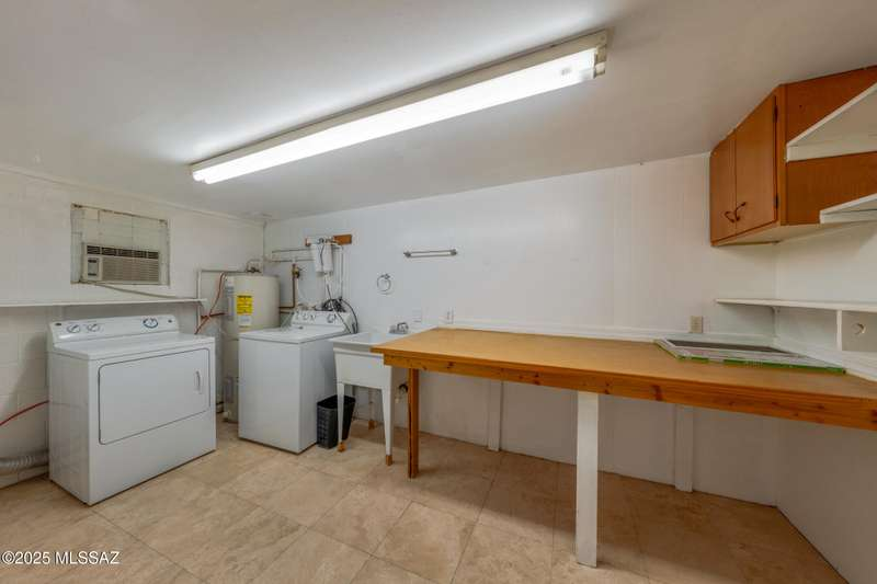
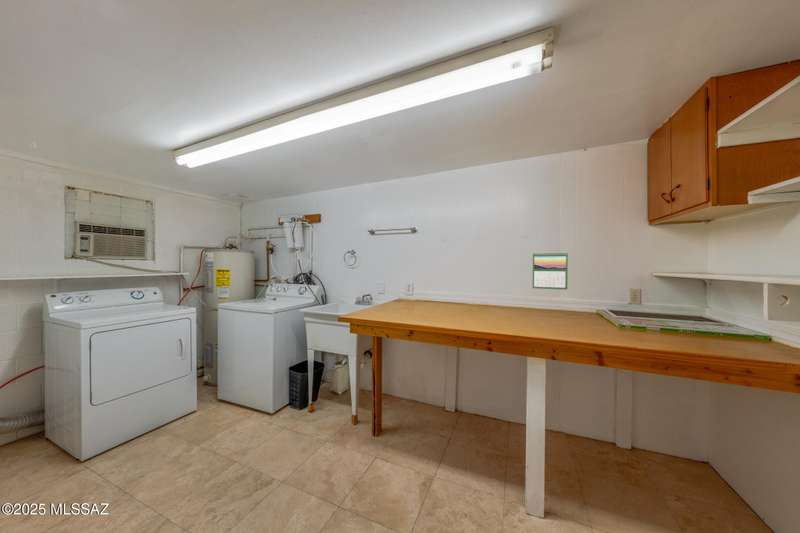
+ basket (339, 375)
+ calendar (549, 270)
